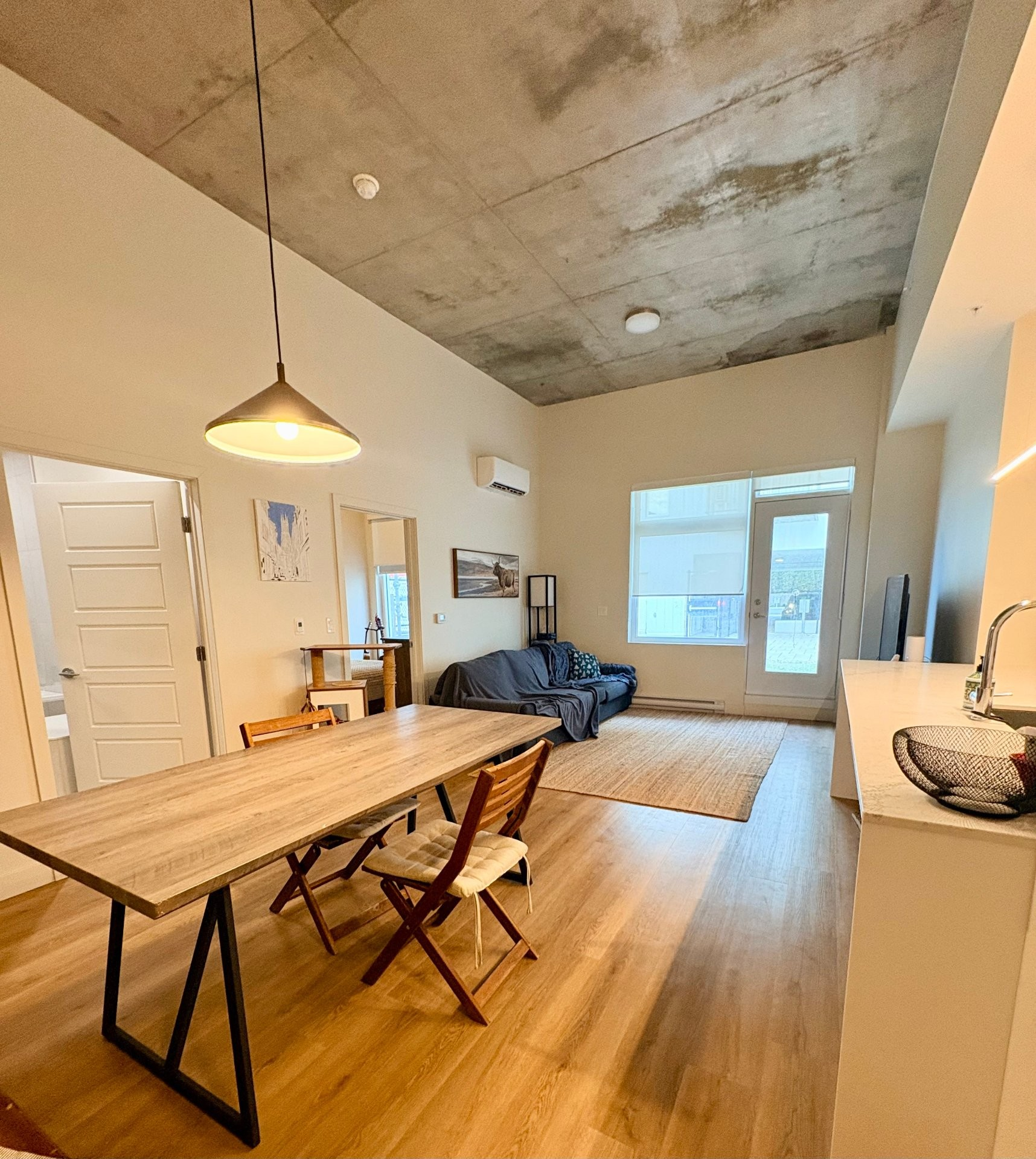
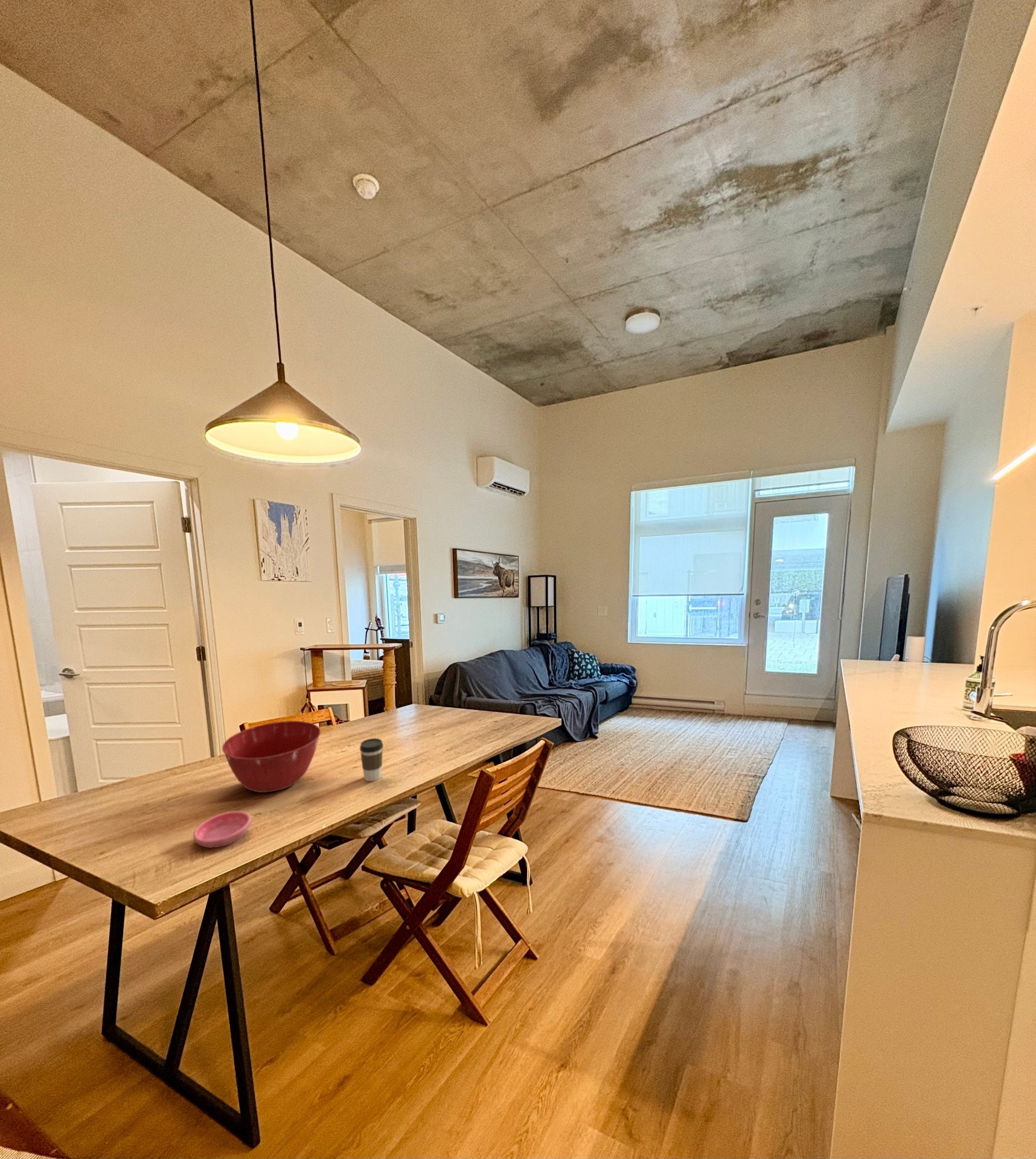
+ mixing bowl (275, 759)
+ coffee cup (372, 760)
+ saucer (223, 831)
